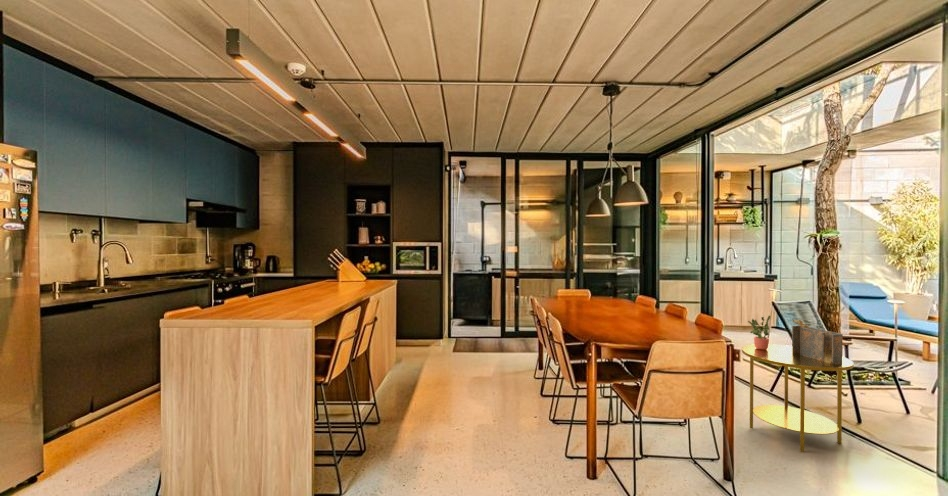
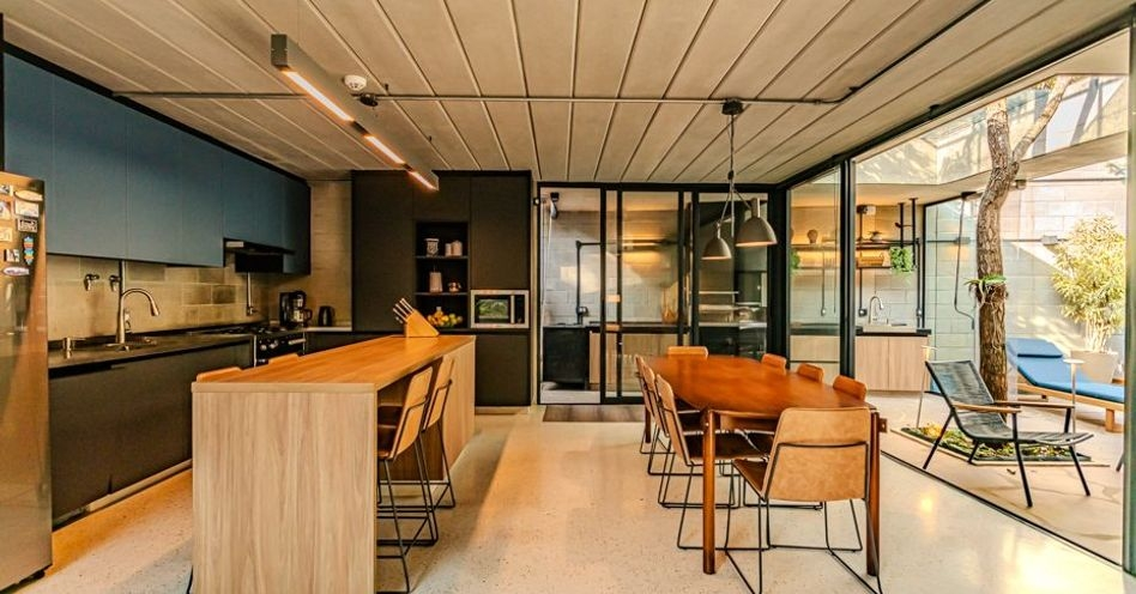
- side table (787, 395)
- potted plant (755, 331)
- books (815, 339)
